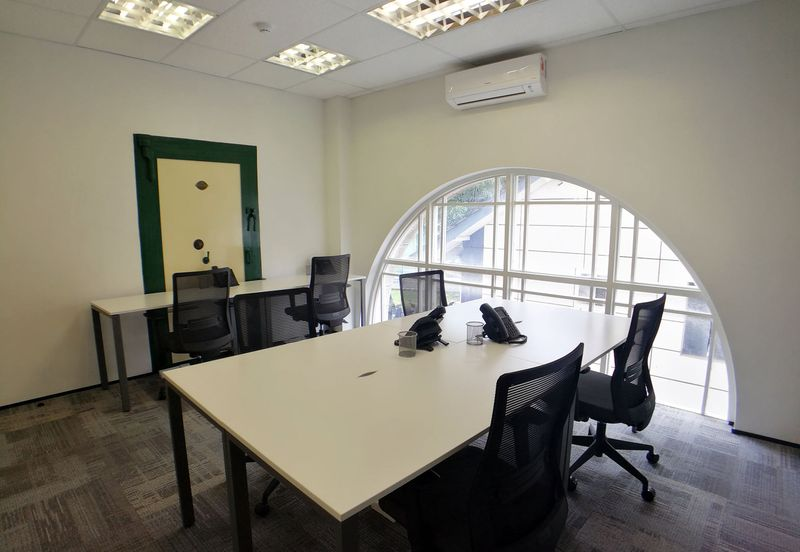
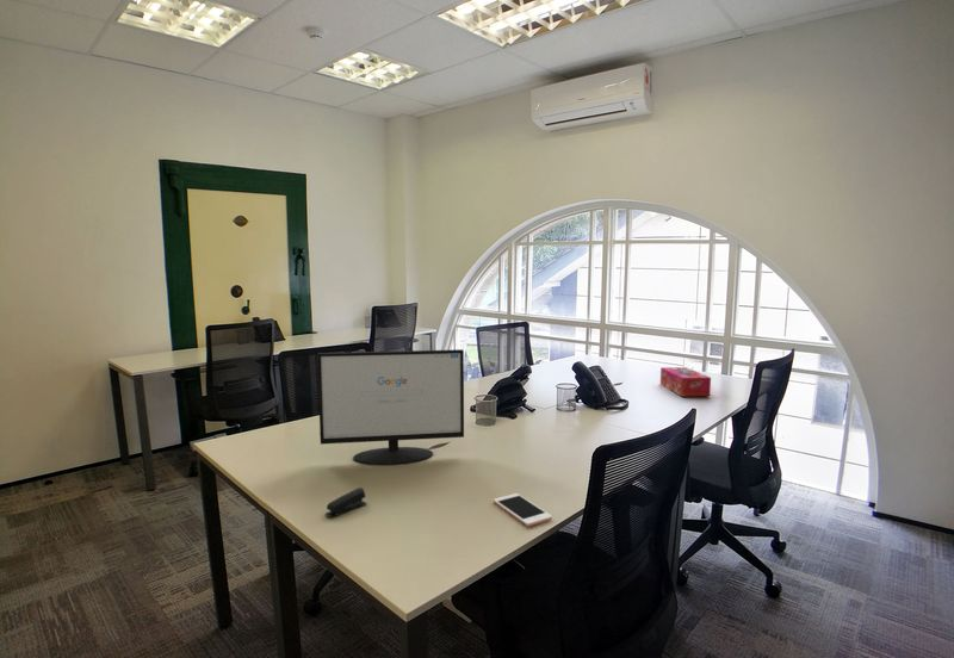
+ computer monitor (392, 403)
+ tissue box (683, 380)
+ cell phone (521, 508)
+ stapler (346, 501)
